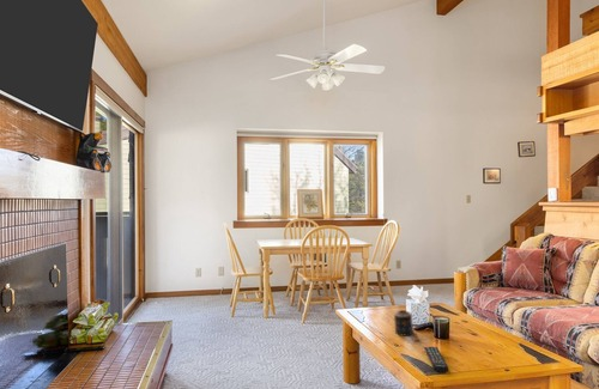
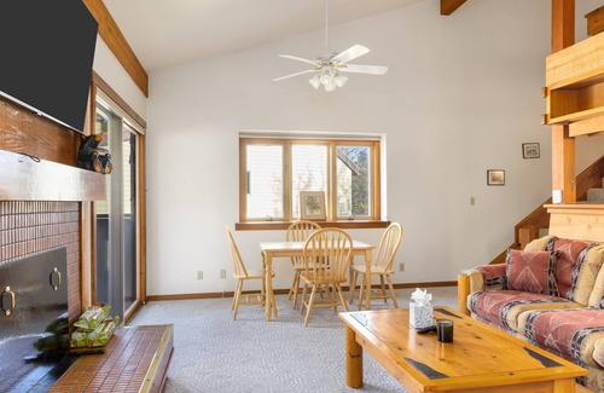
- remote control (435, 358)
- candle (404, 321)
